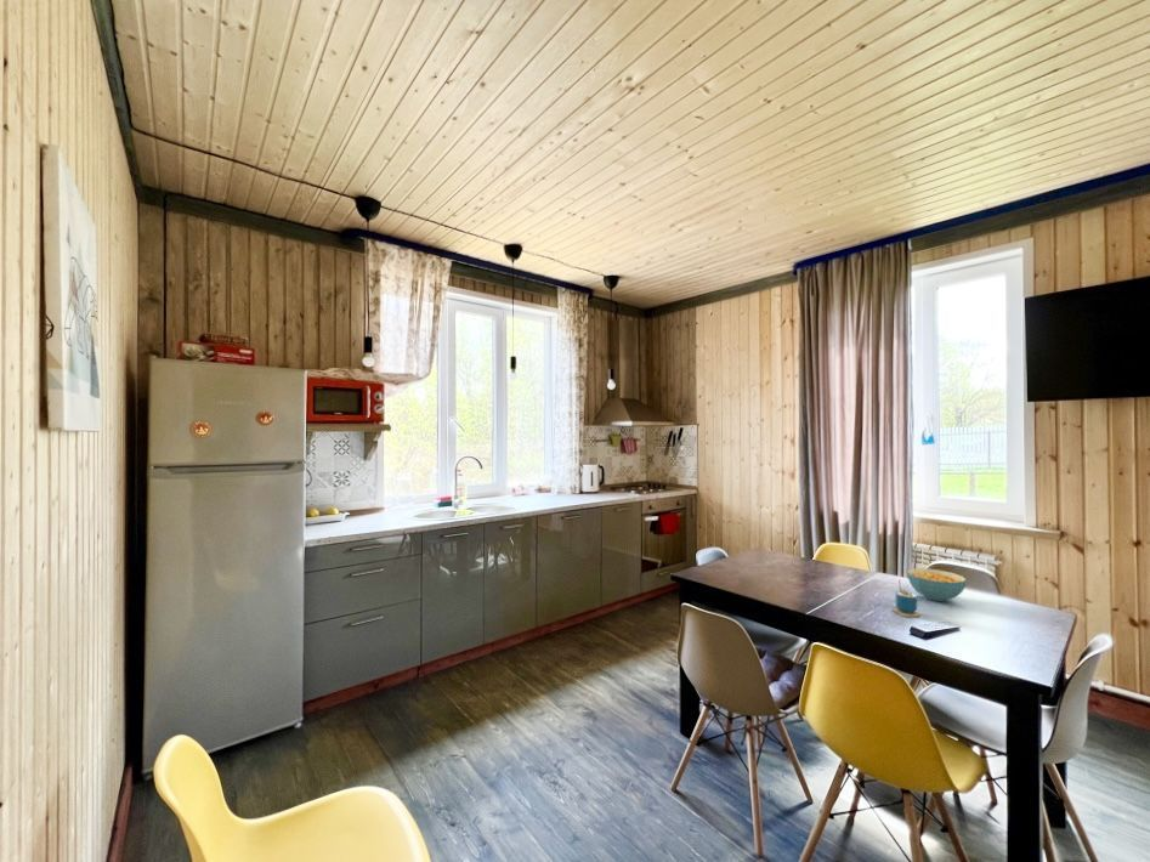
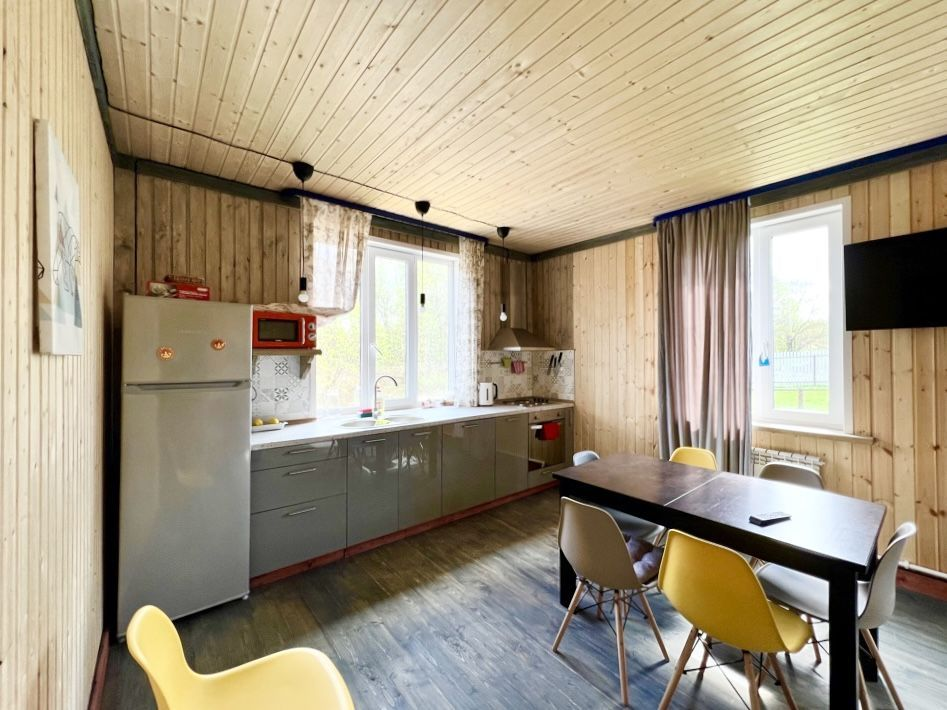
- cup (906, 596)
- cereal bowl (935, 586)
